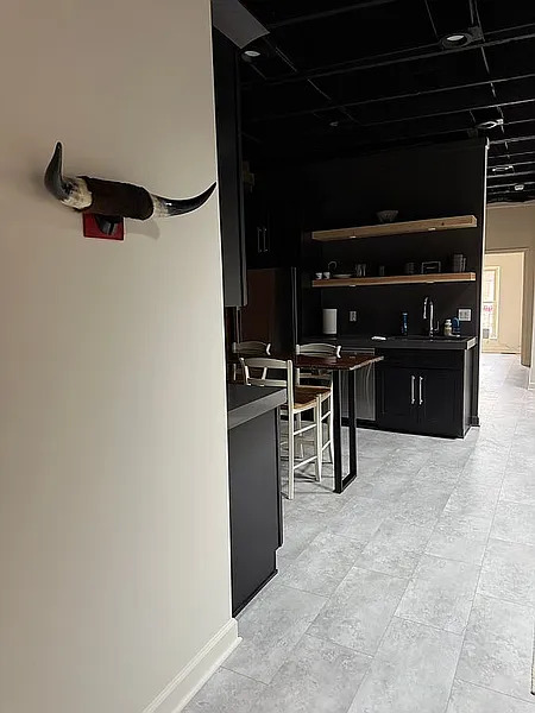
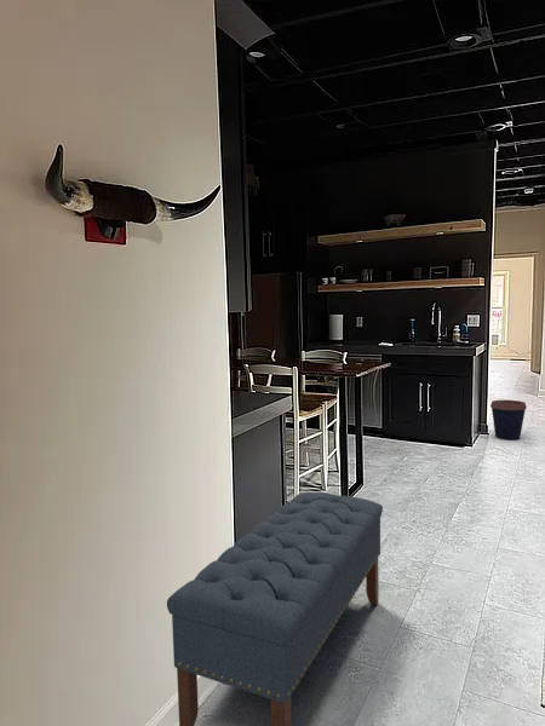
+ bench (296, 595)
+ coffee cup (507, 420)
